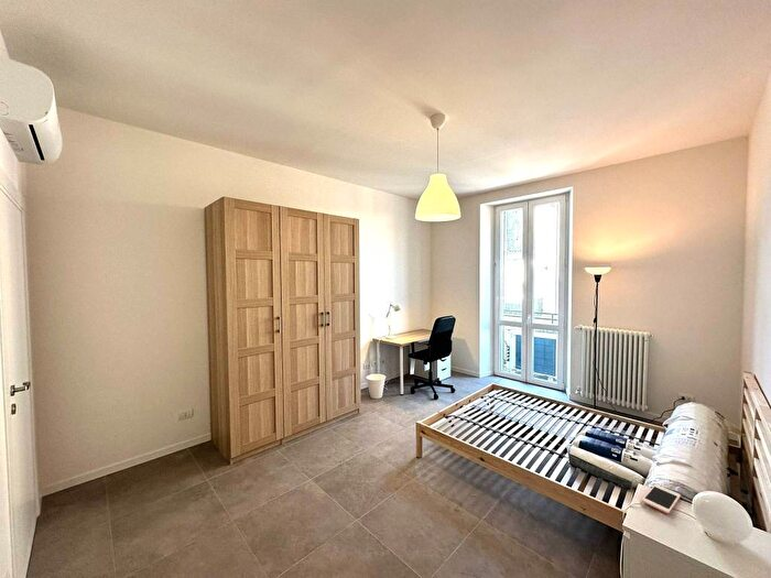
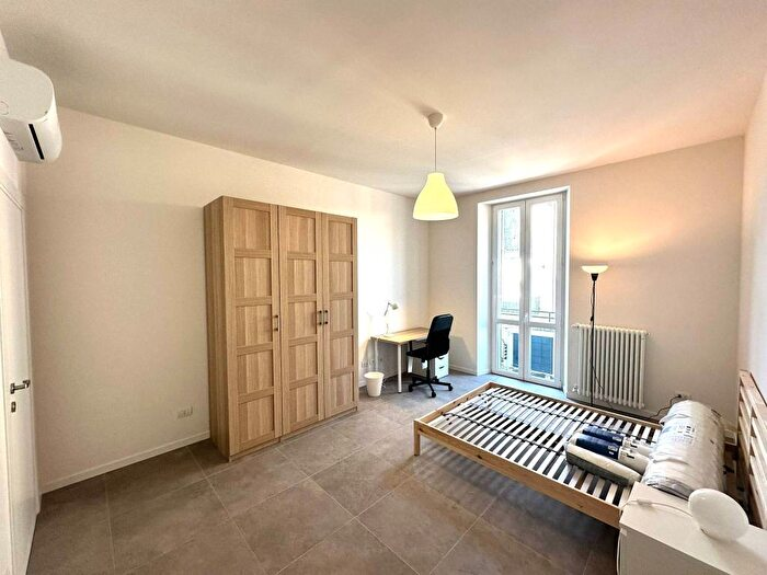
- cell phone (661, 498)
